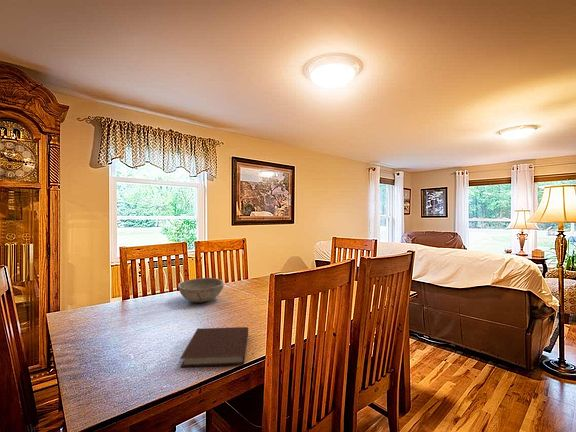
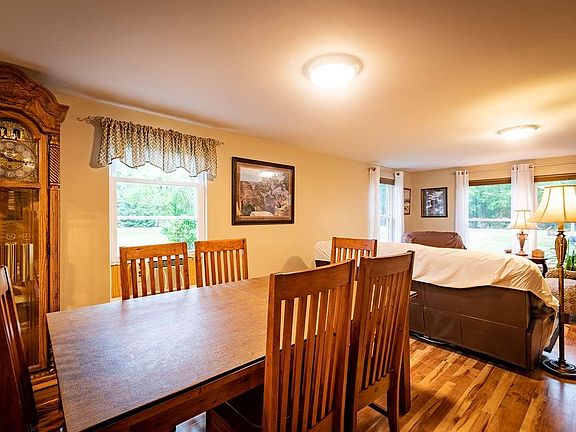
- notebook (218, 344)
- bowl (201, 291)
